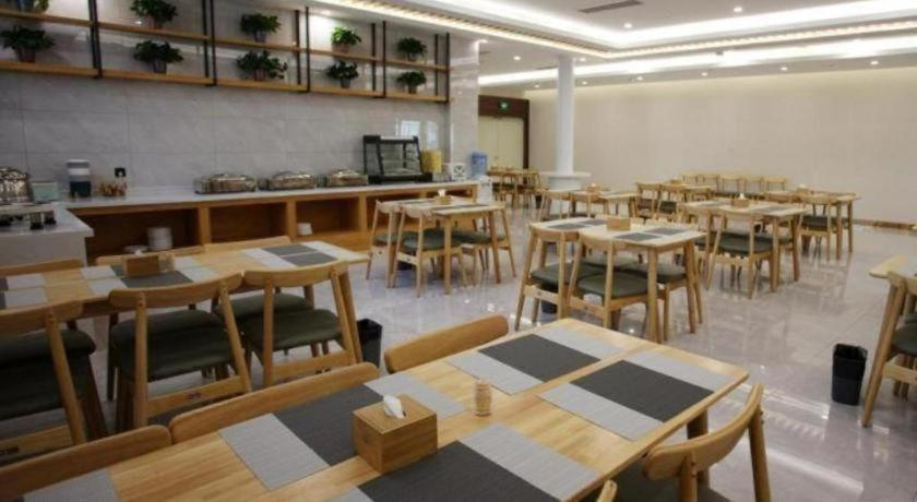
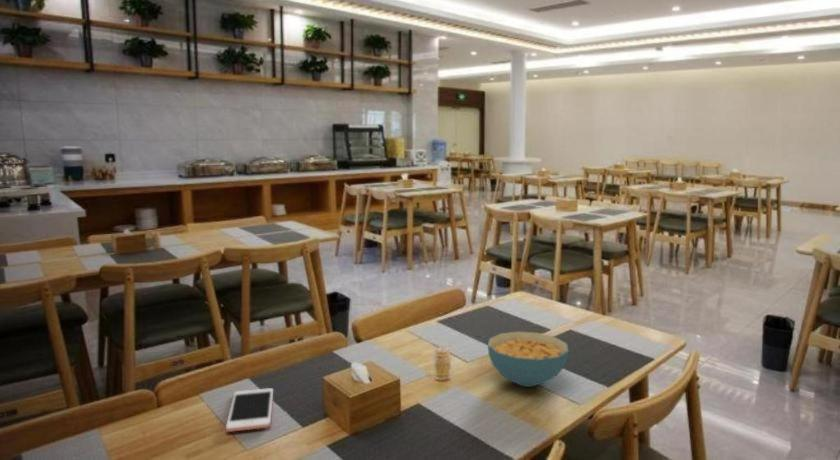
+ cereal bowl (527, 363)
+ cell phone (251, 408)
